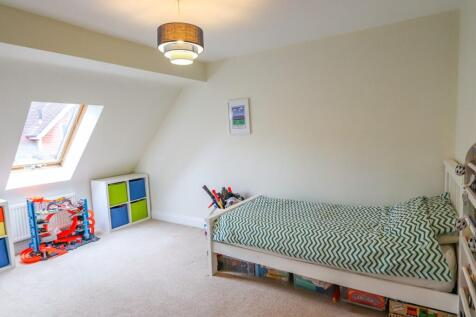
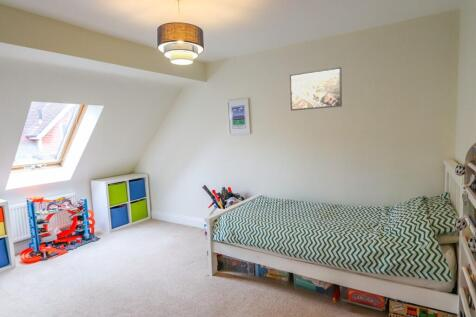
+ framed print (314, 90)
